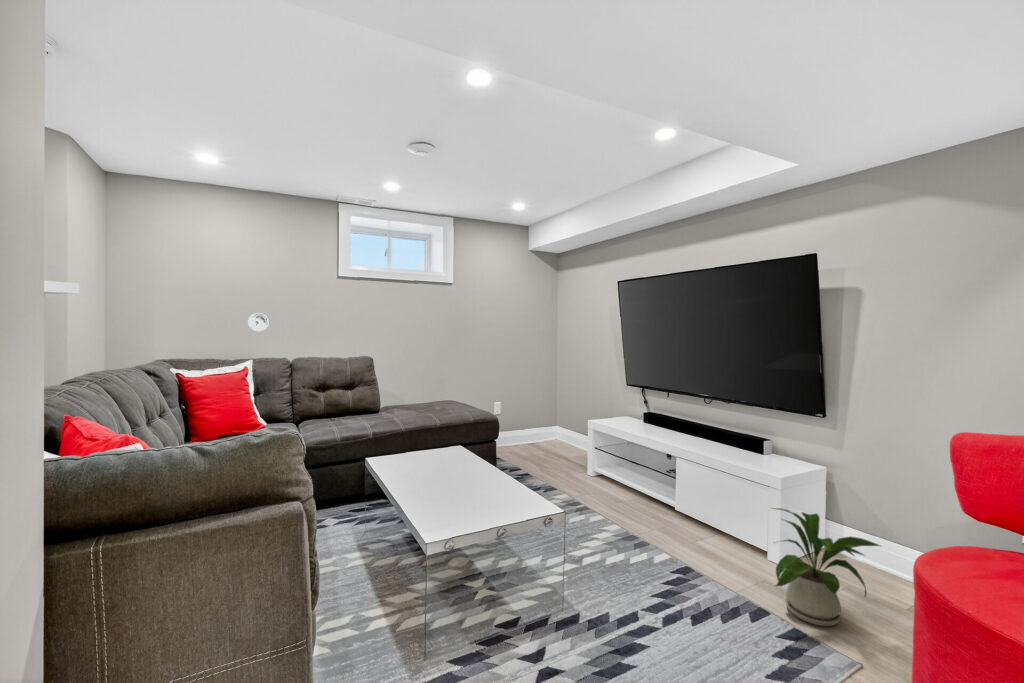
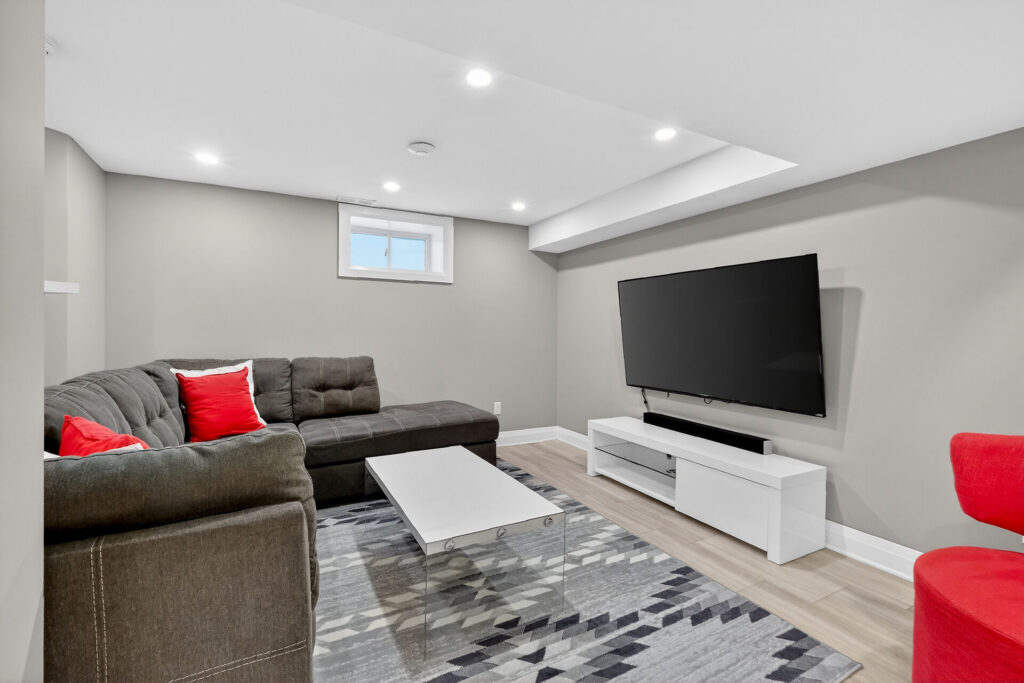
- house plant (827, 565)
- decorative plate (258, 322)
